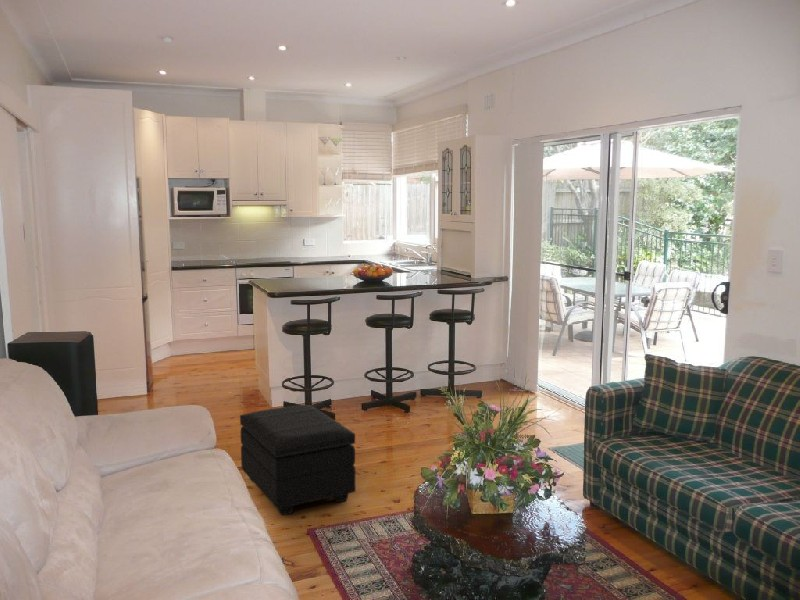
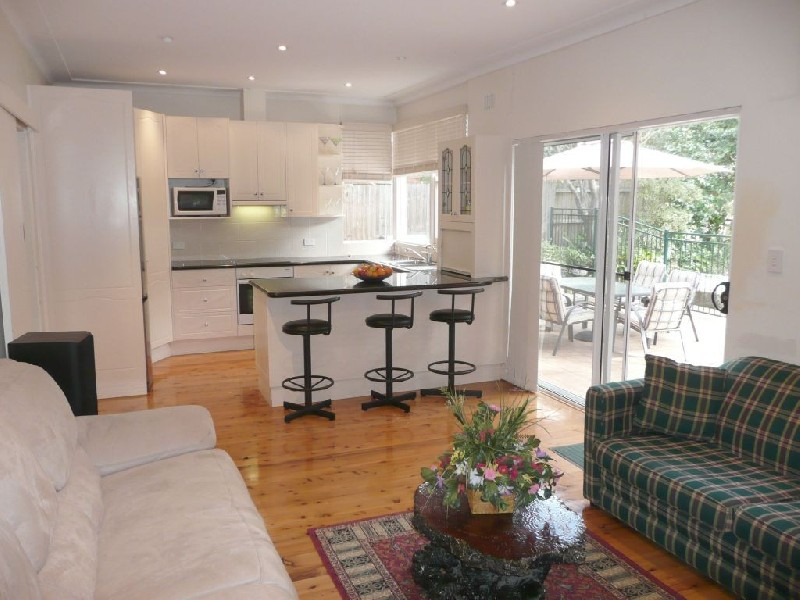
- footstool (295, 454)
